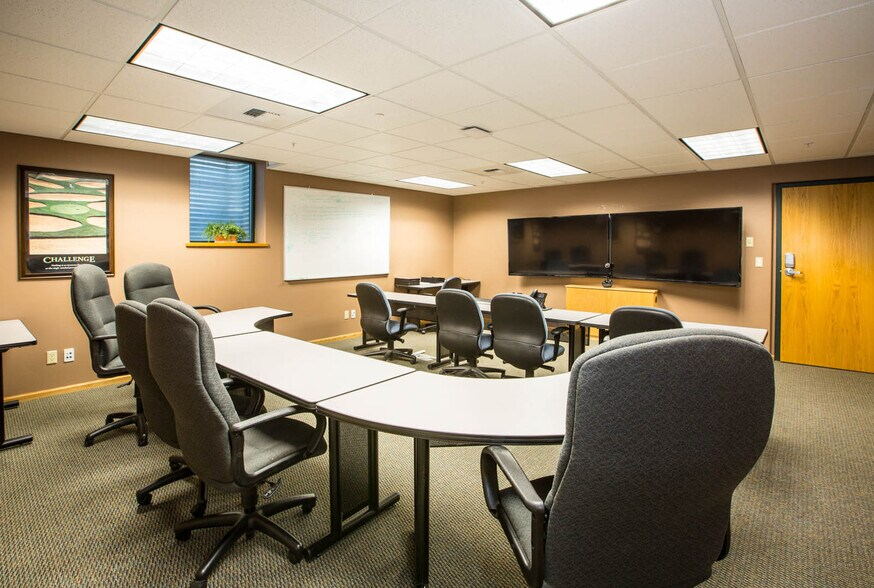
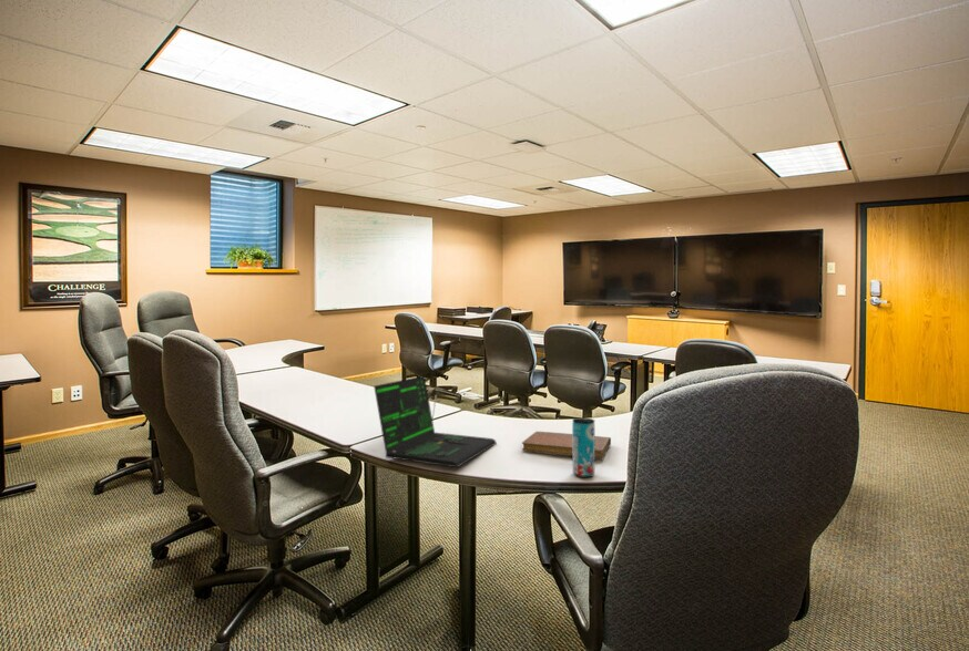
+ laptop (434, 412)
+ notebook (567, 443)
+ beverage can (583, 447)
